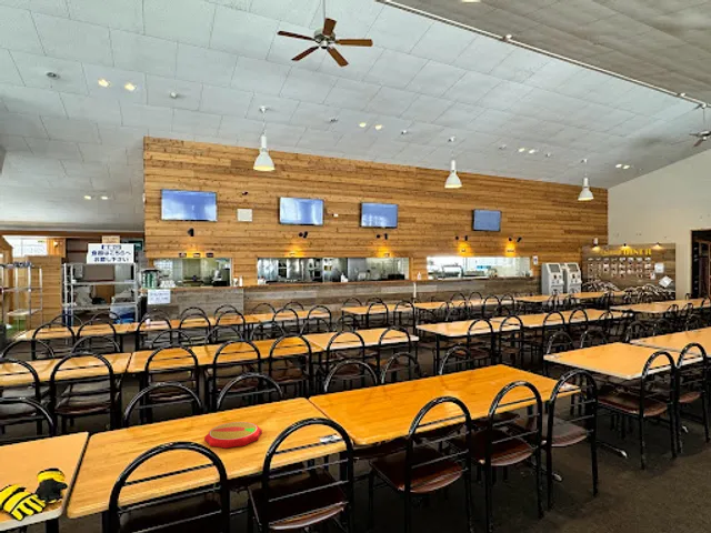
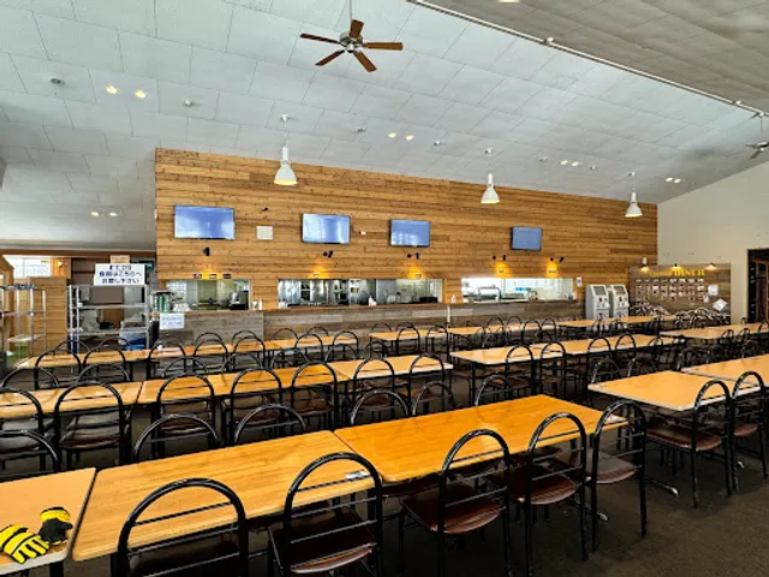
- plate (233, 432)
